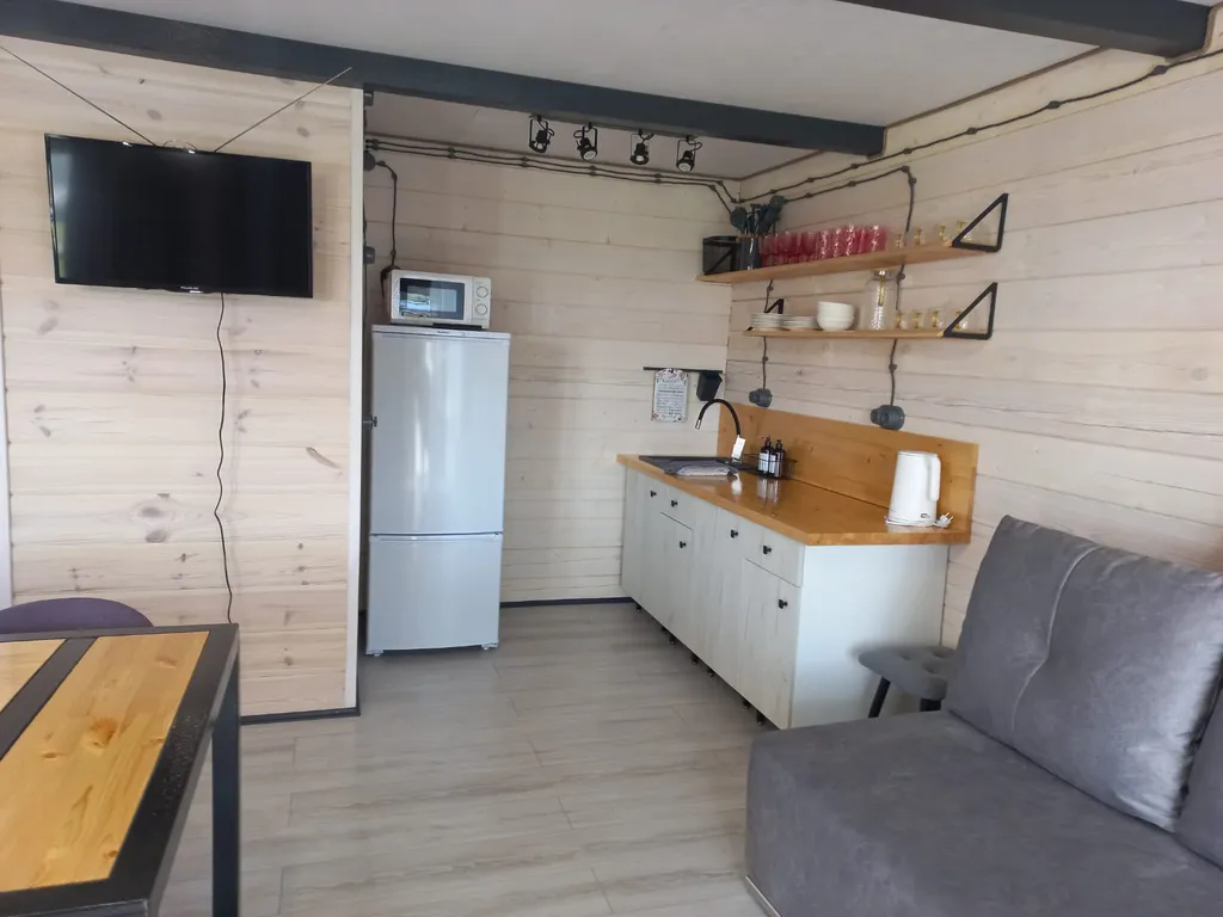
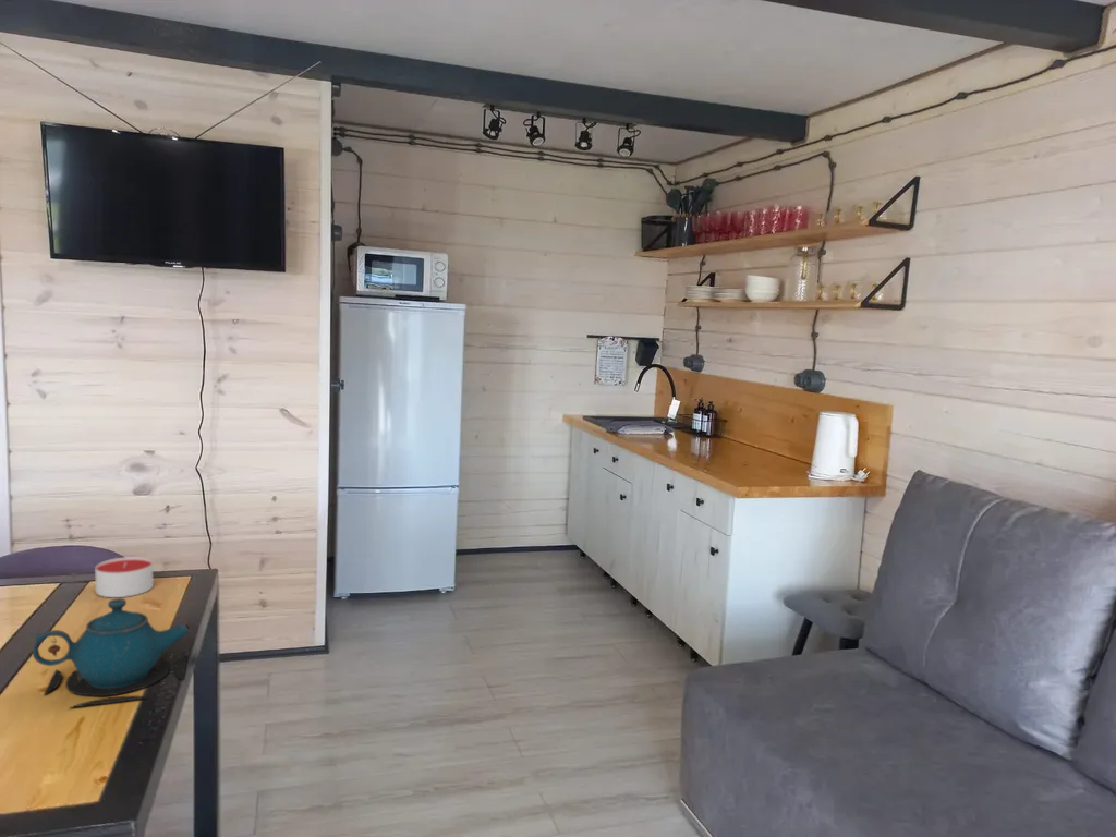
+ teapot (114, 638)
+ candle (124, 575)
